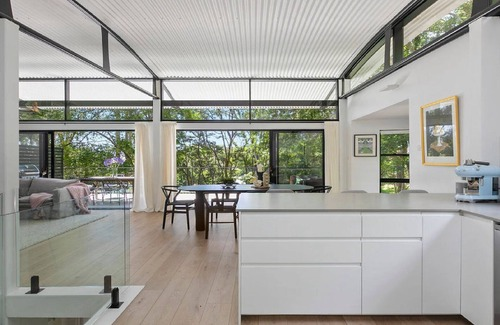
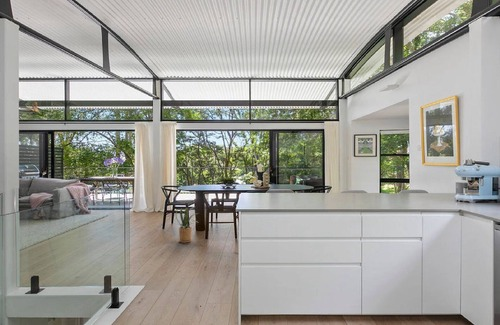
+ house plant (187, 223)
